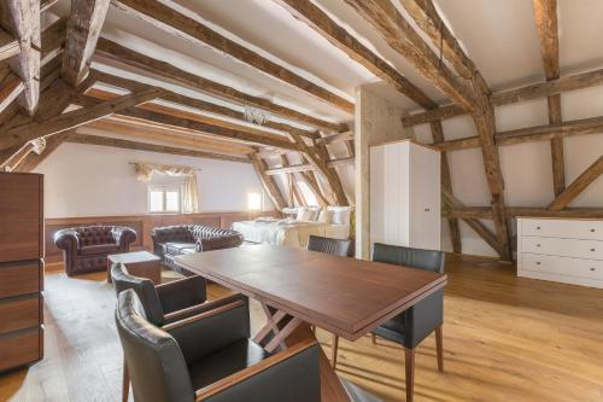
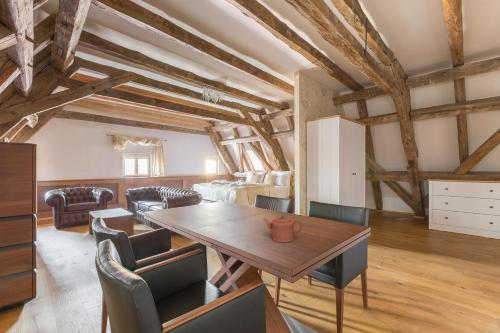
+ teapot (282, 226)
